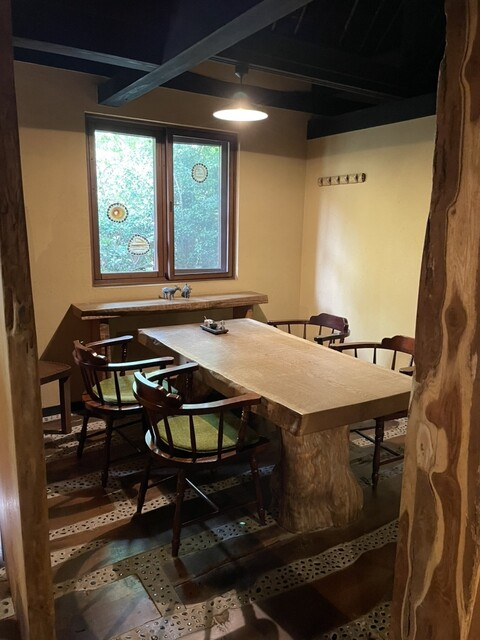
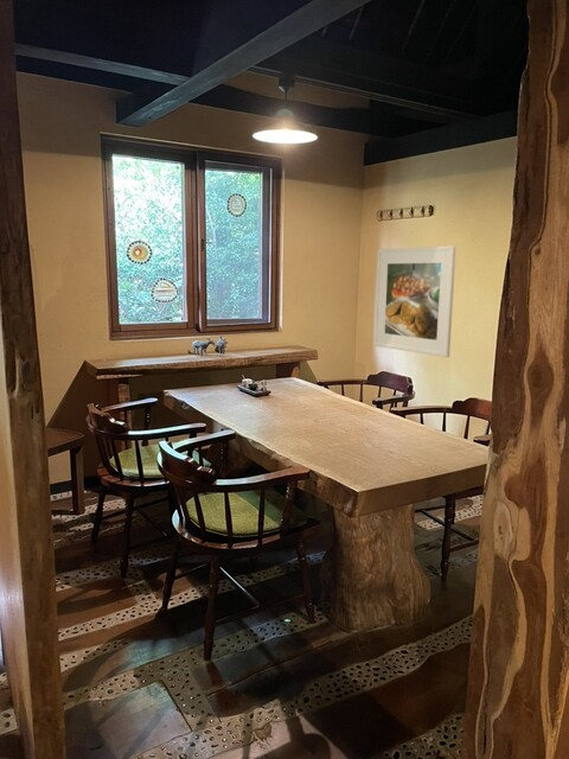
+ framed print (411, 300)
